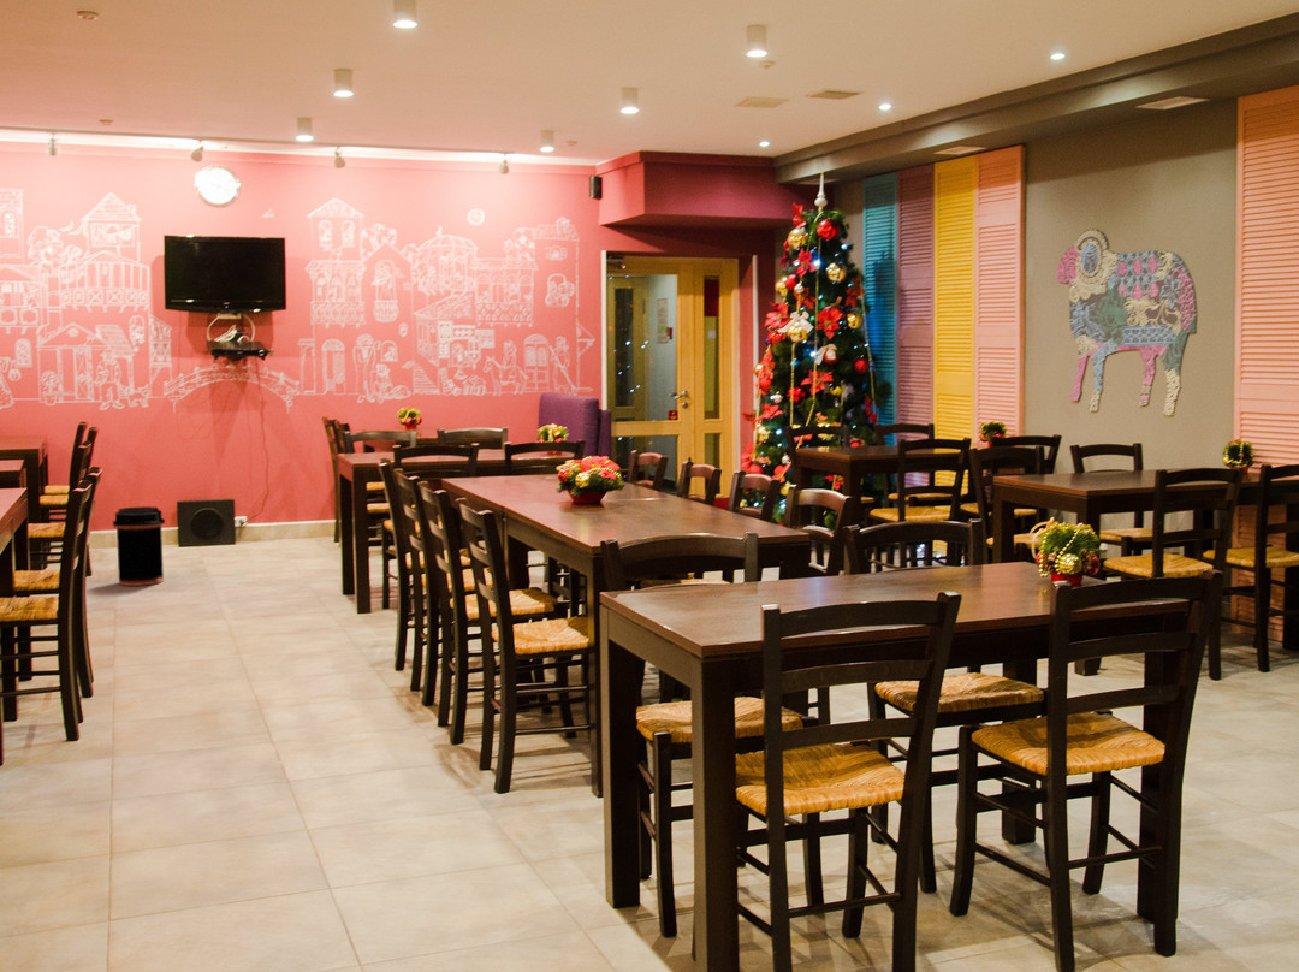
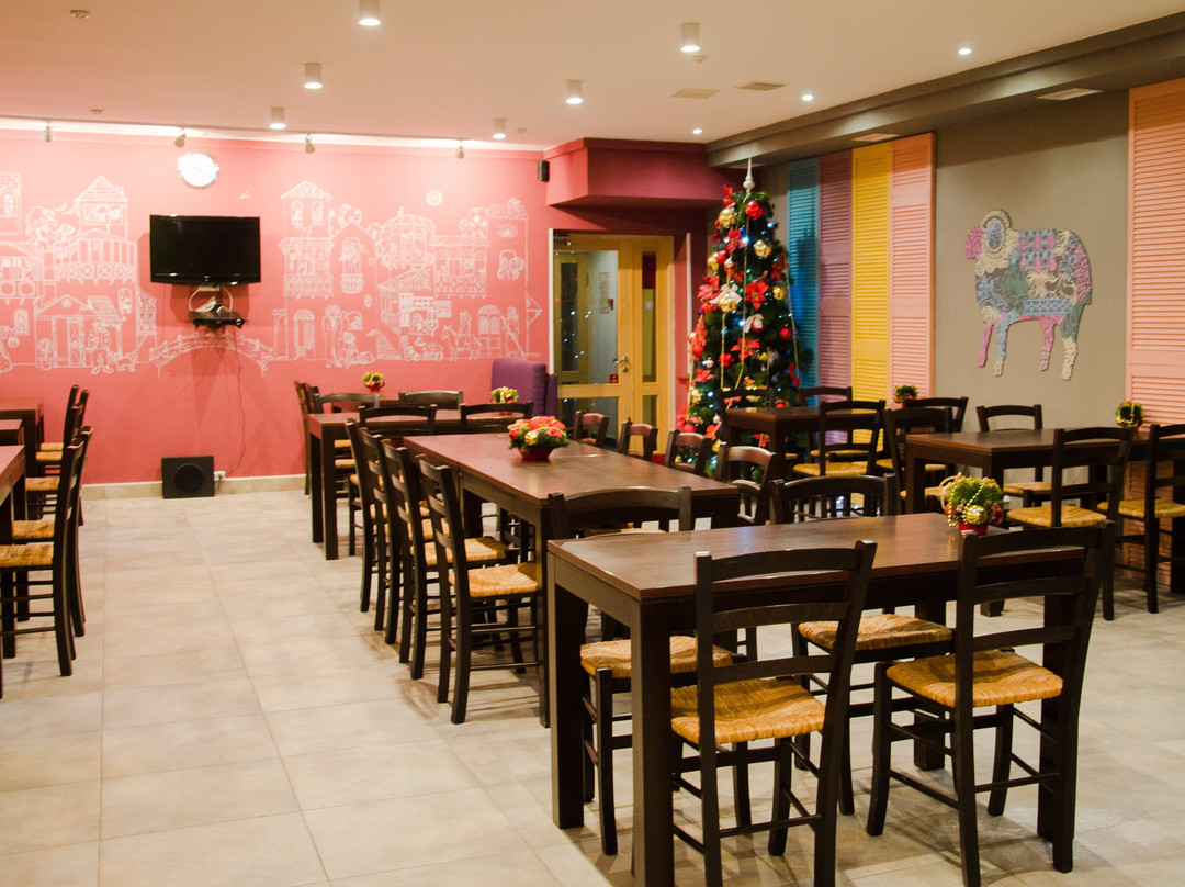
- trash can (140, 545)
